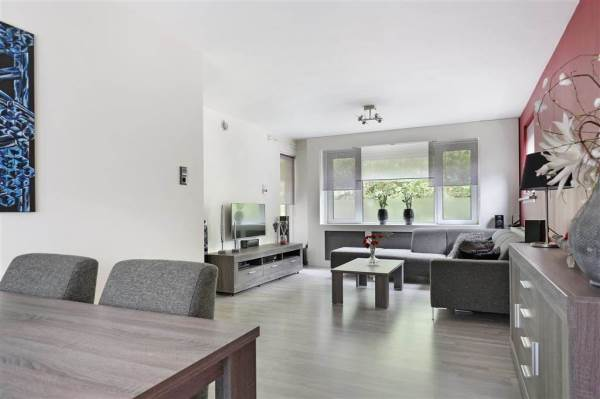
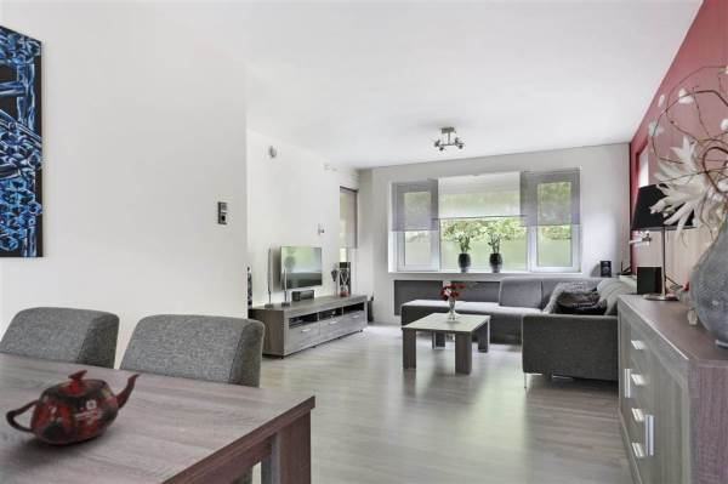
+ teapot (80, 400)
